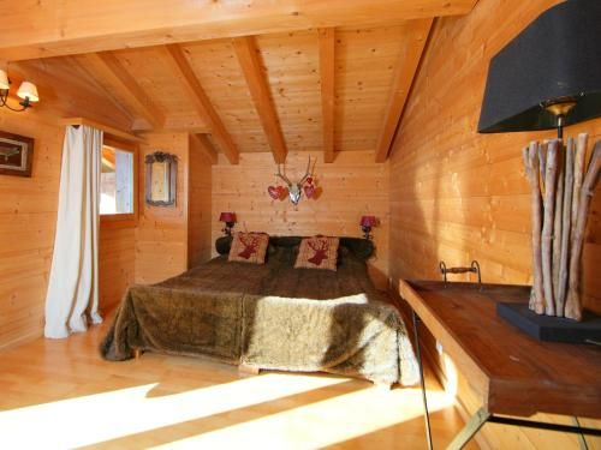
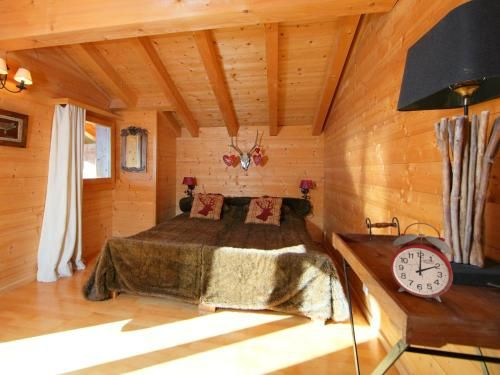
+ alarm clock (420, 258)
